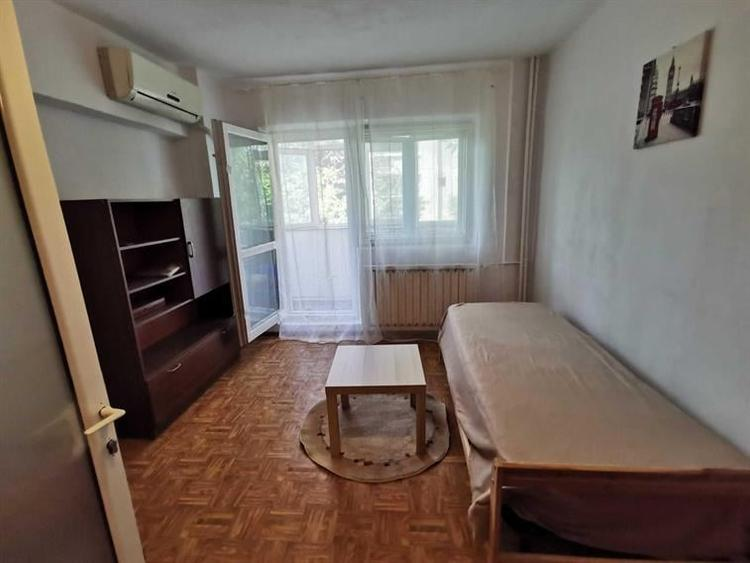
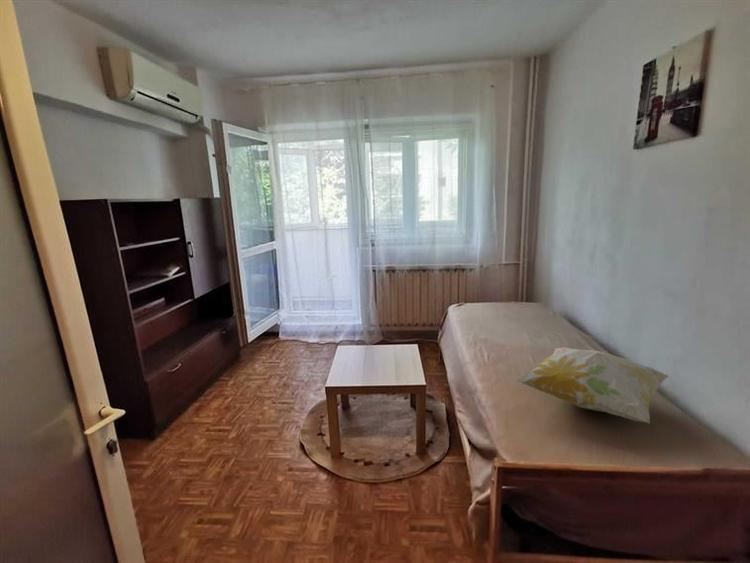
+ decorative pillow (592, 378)
